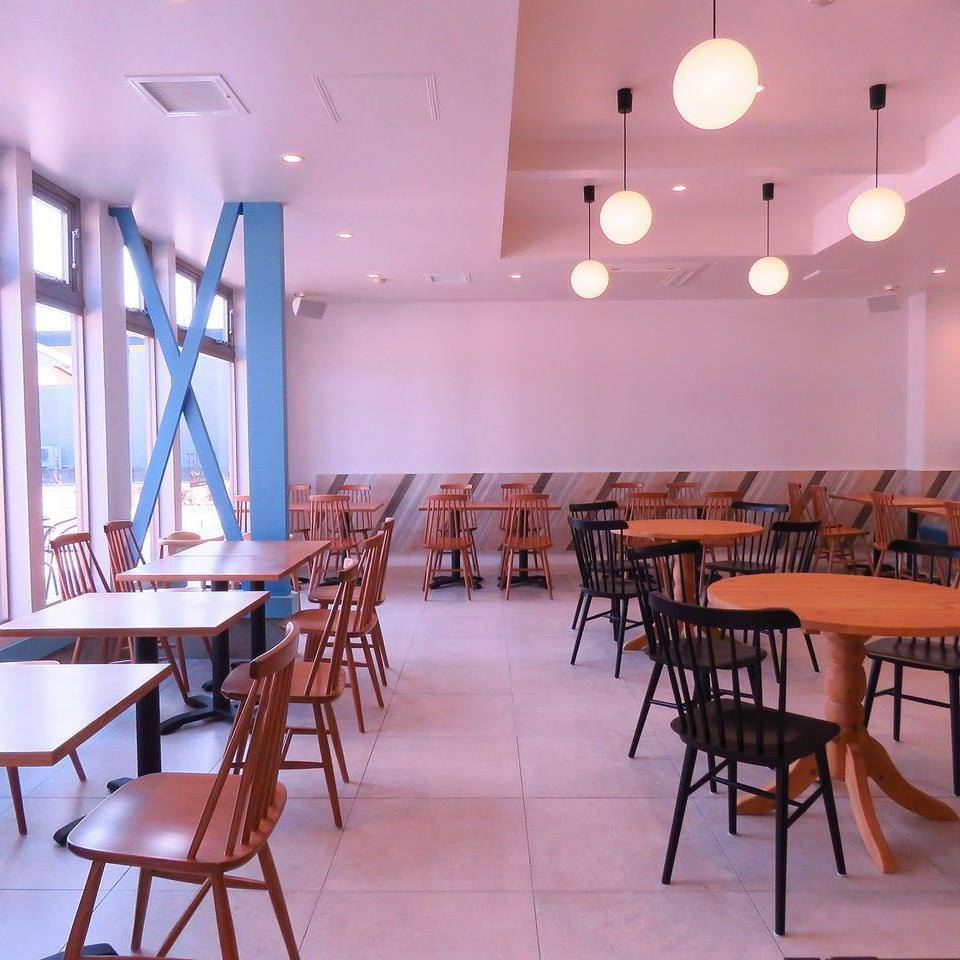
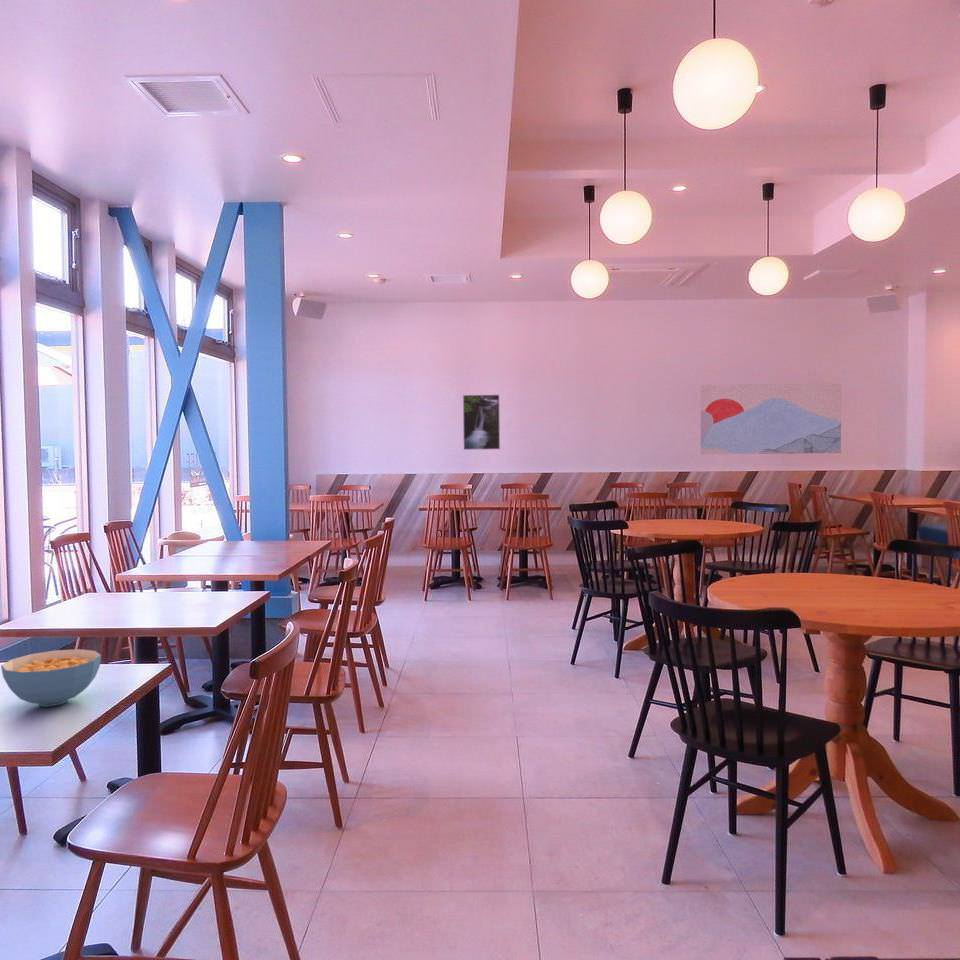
+ cereal bowl (52, 681)
+ wall art (770, 419)
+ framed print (481, 422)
